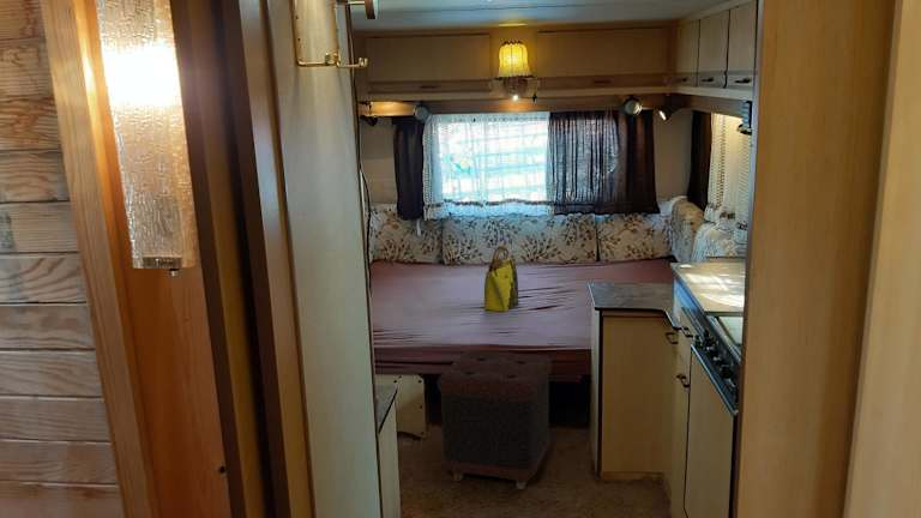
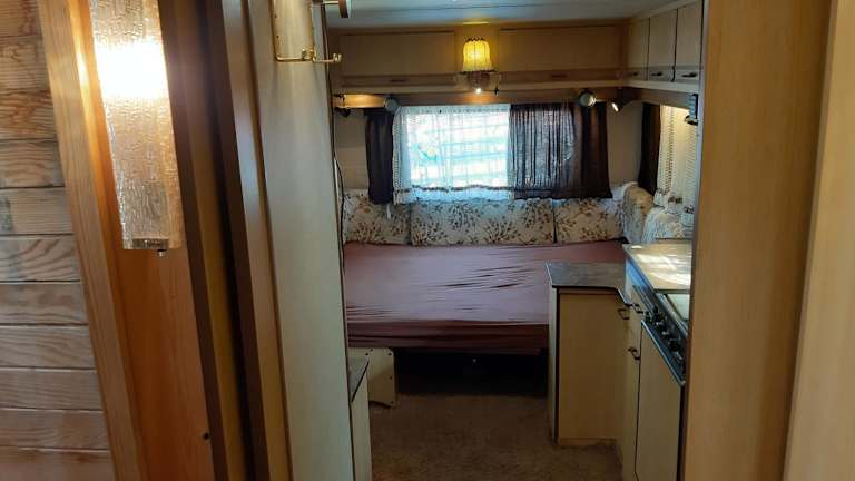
- tote bag (500, 276)
- ottoman (496, 416)
